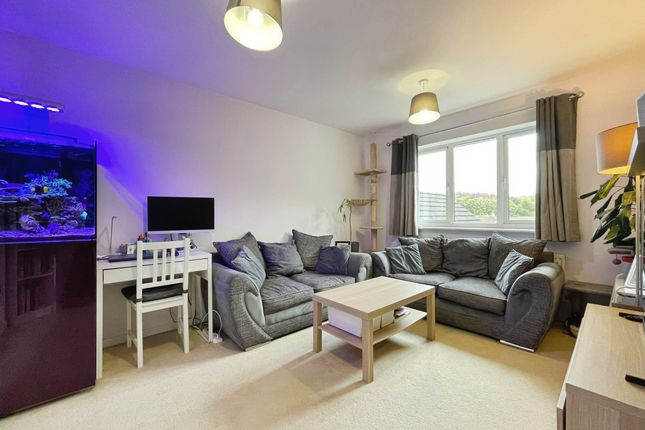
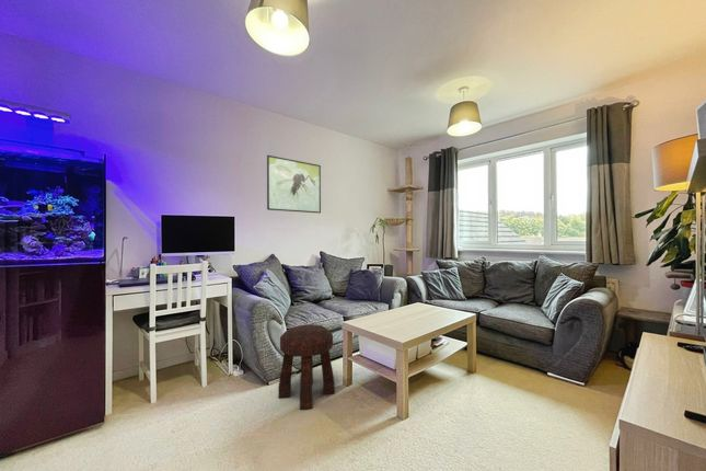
+ stool (306, 360)
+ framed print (296, 185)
